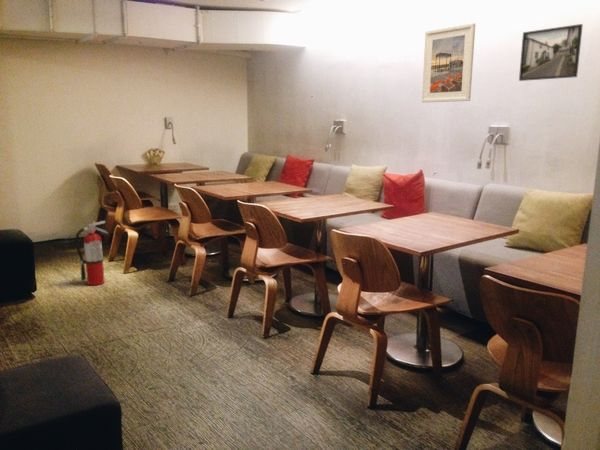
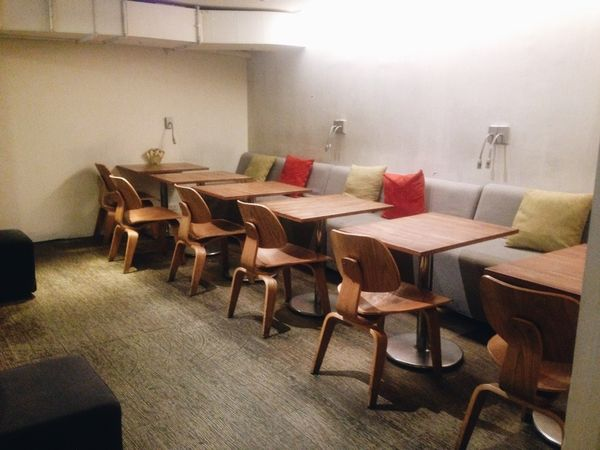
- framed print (447, 65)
- fire extinguisher (92, 252)
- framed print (549, 53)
